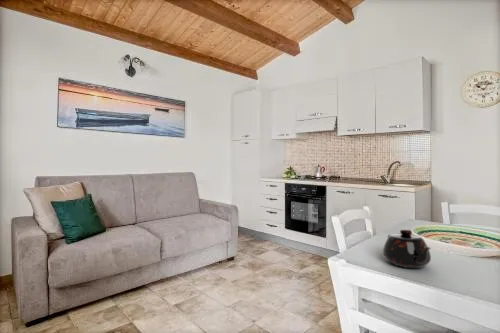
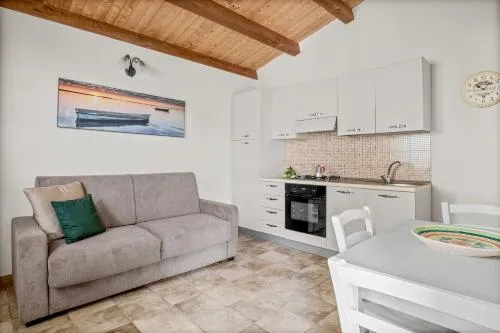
- teapot (407, 247)
